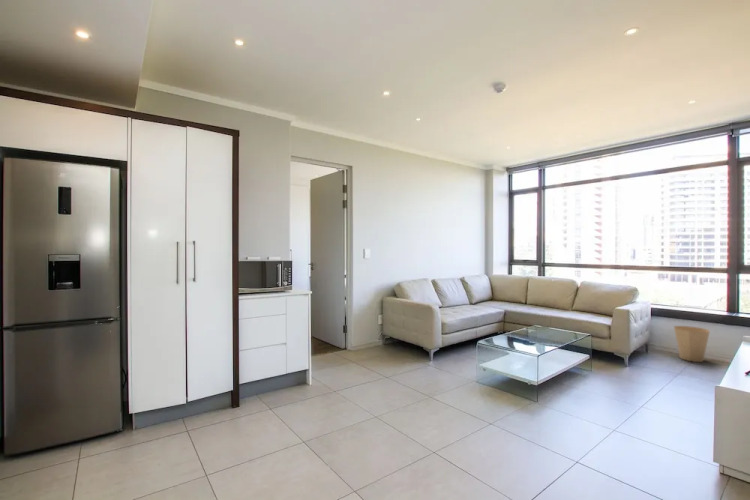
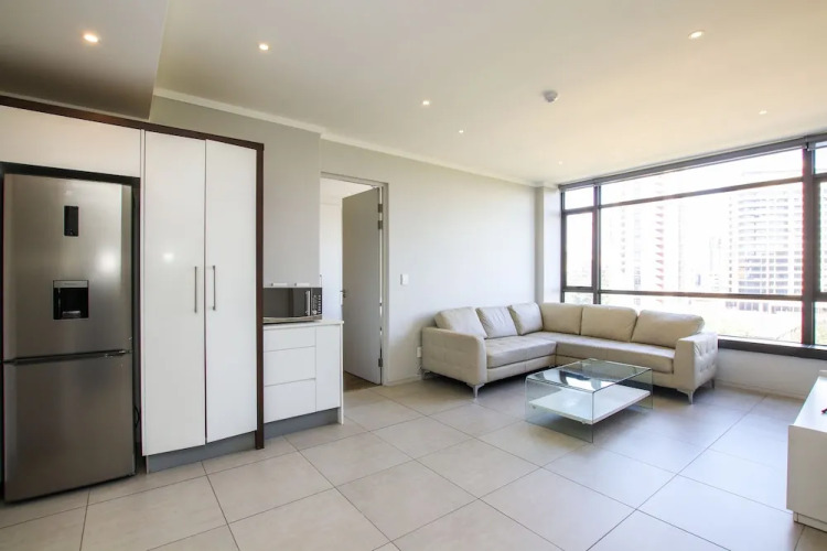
- trash can (691, 344)
